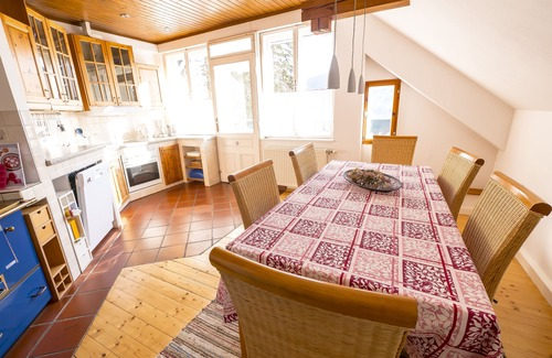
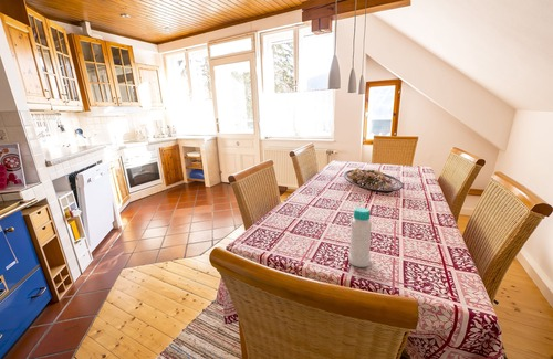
+ bottle (359, 235)
